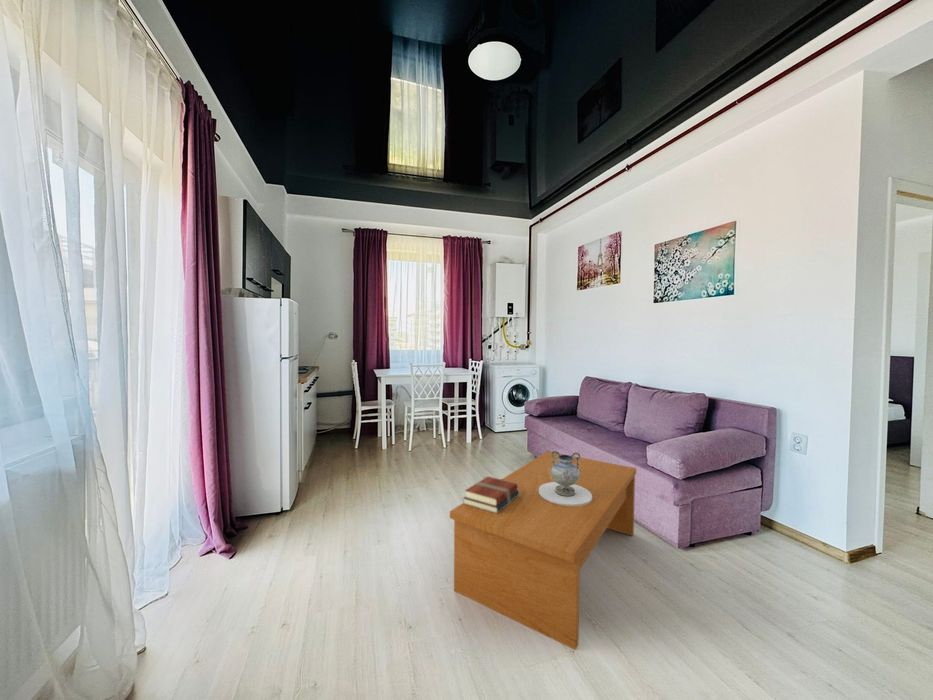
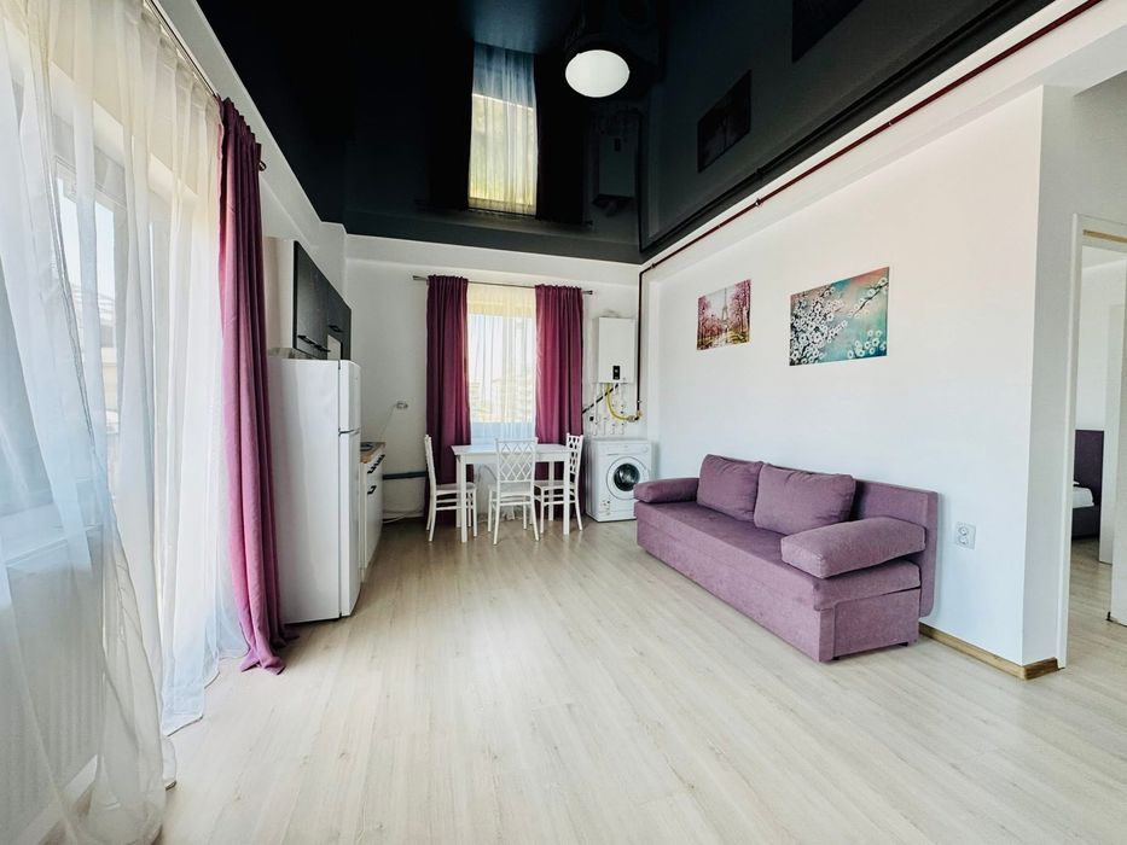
- books (491, 492)
- coffee table (556, 522)
- decorative vase (565, 472)
